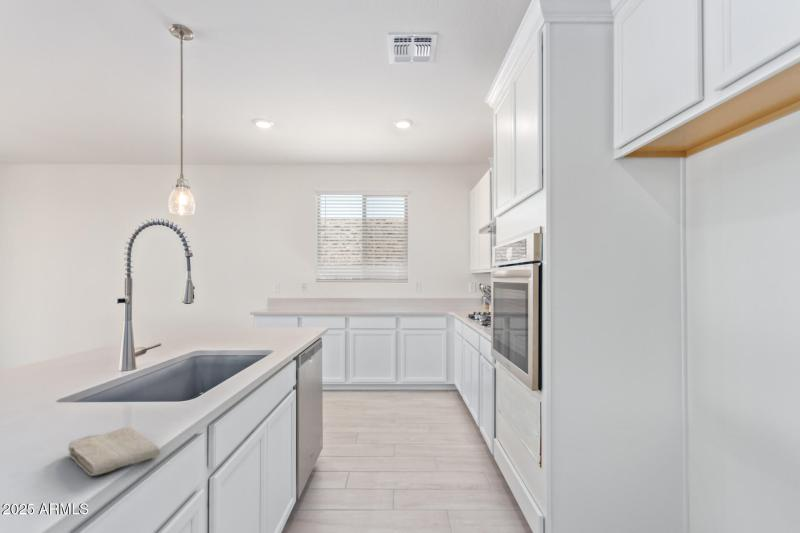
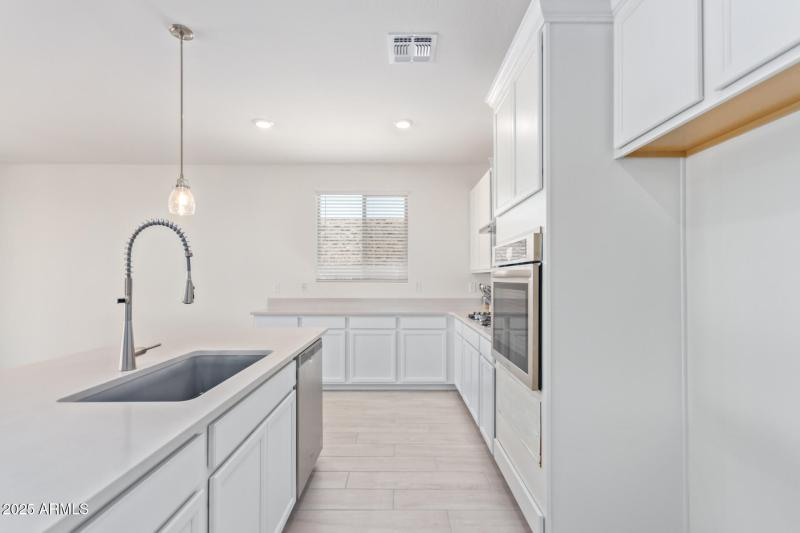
- washcloth (112, 448)
